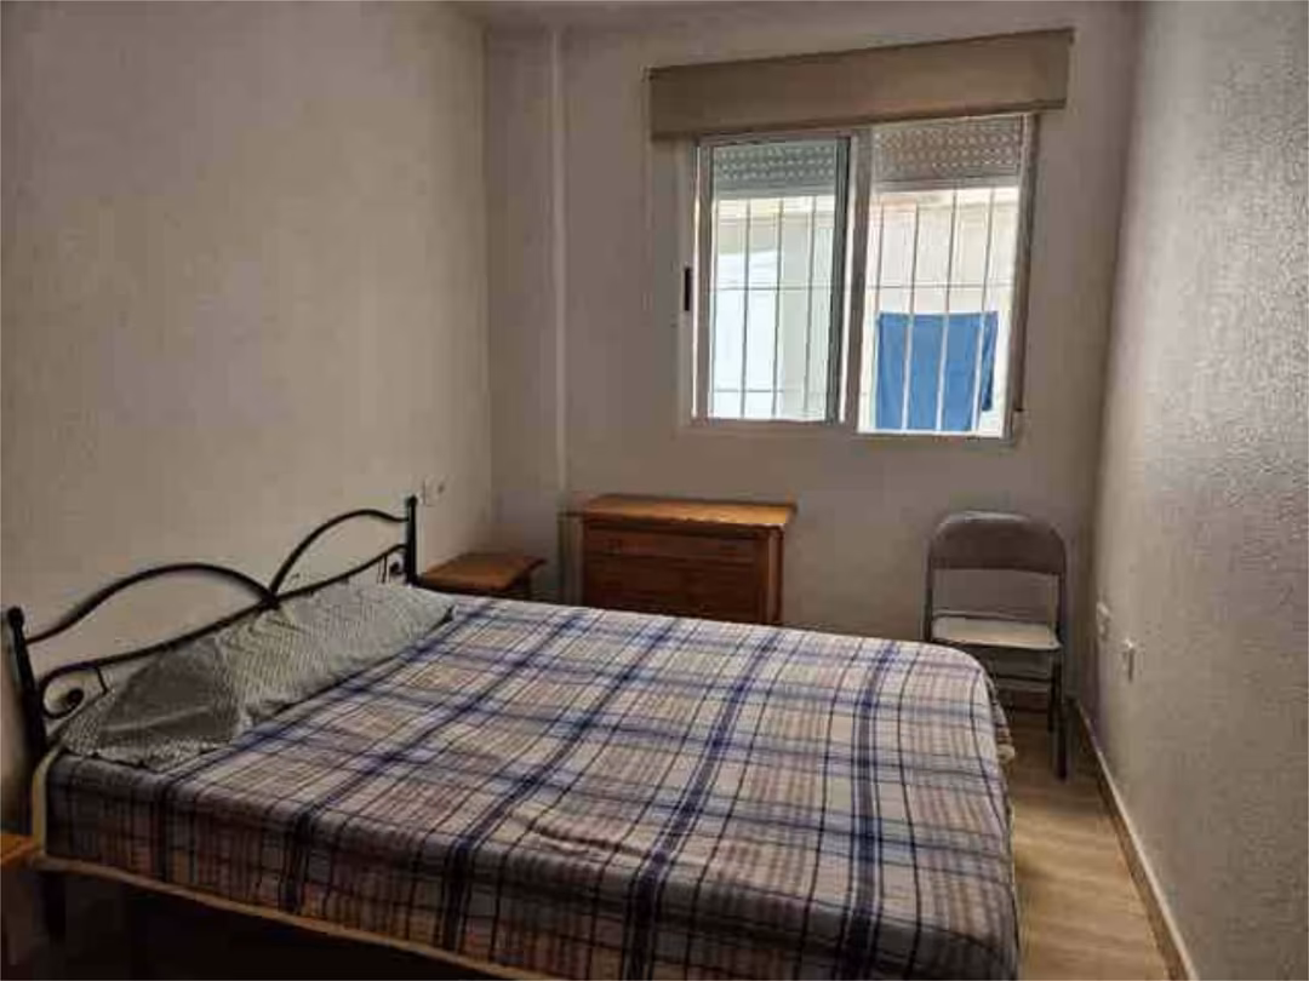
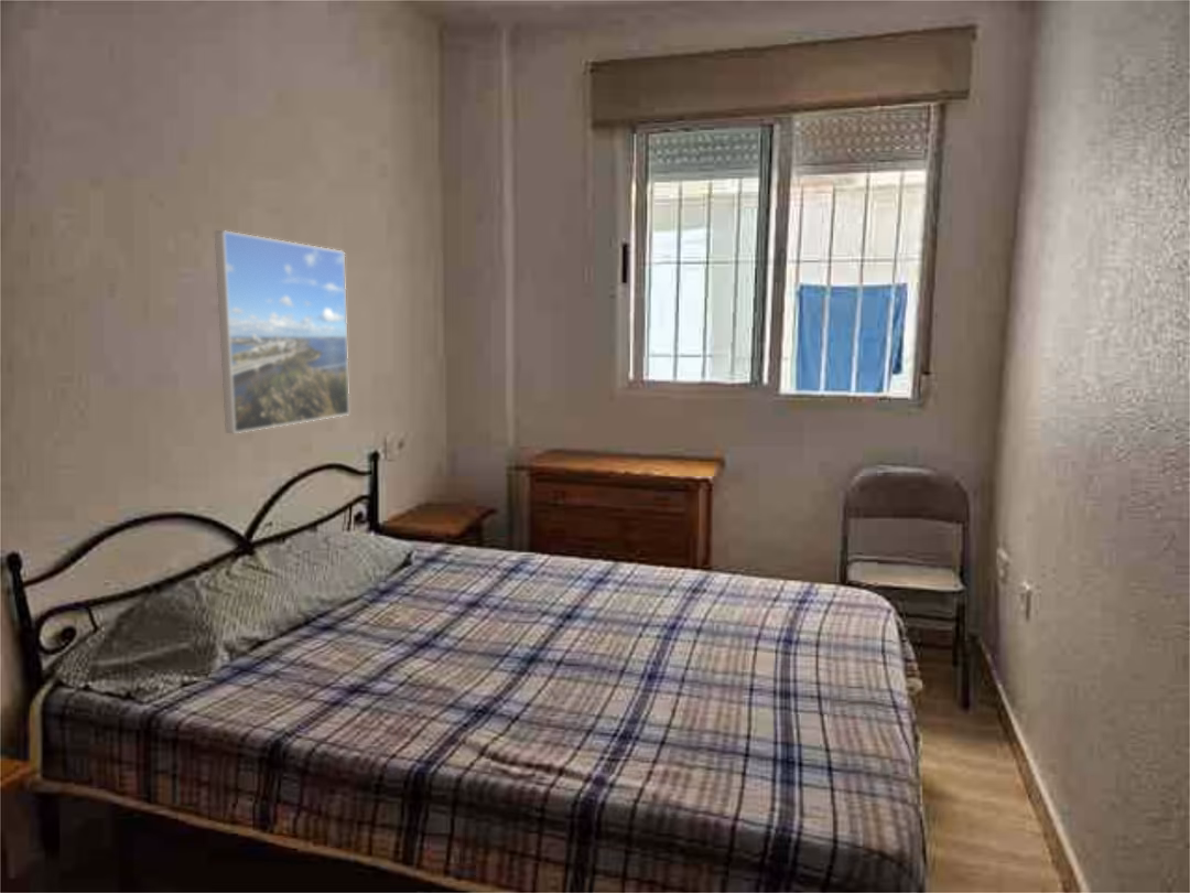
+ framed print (290, 334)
